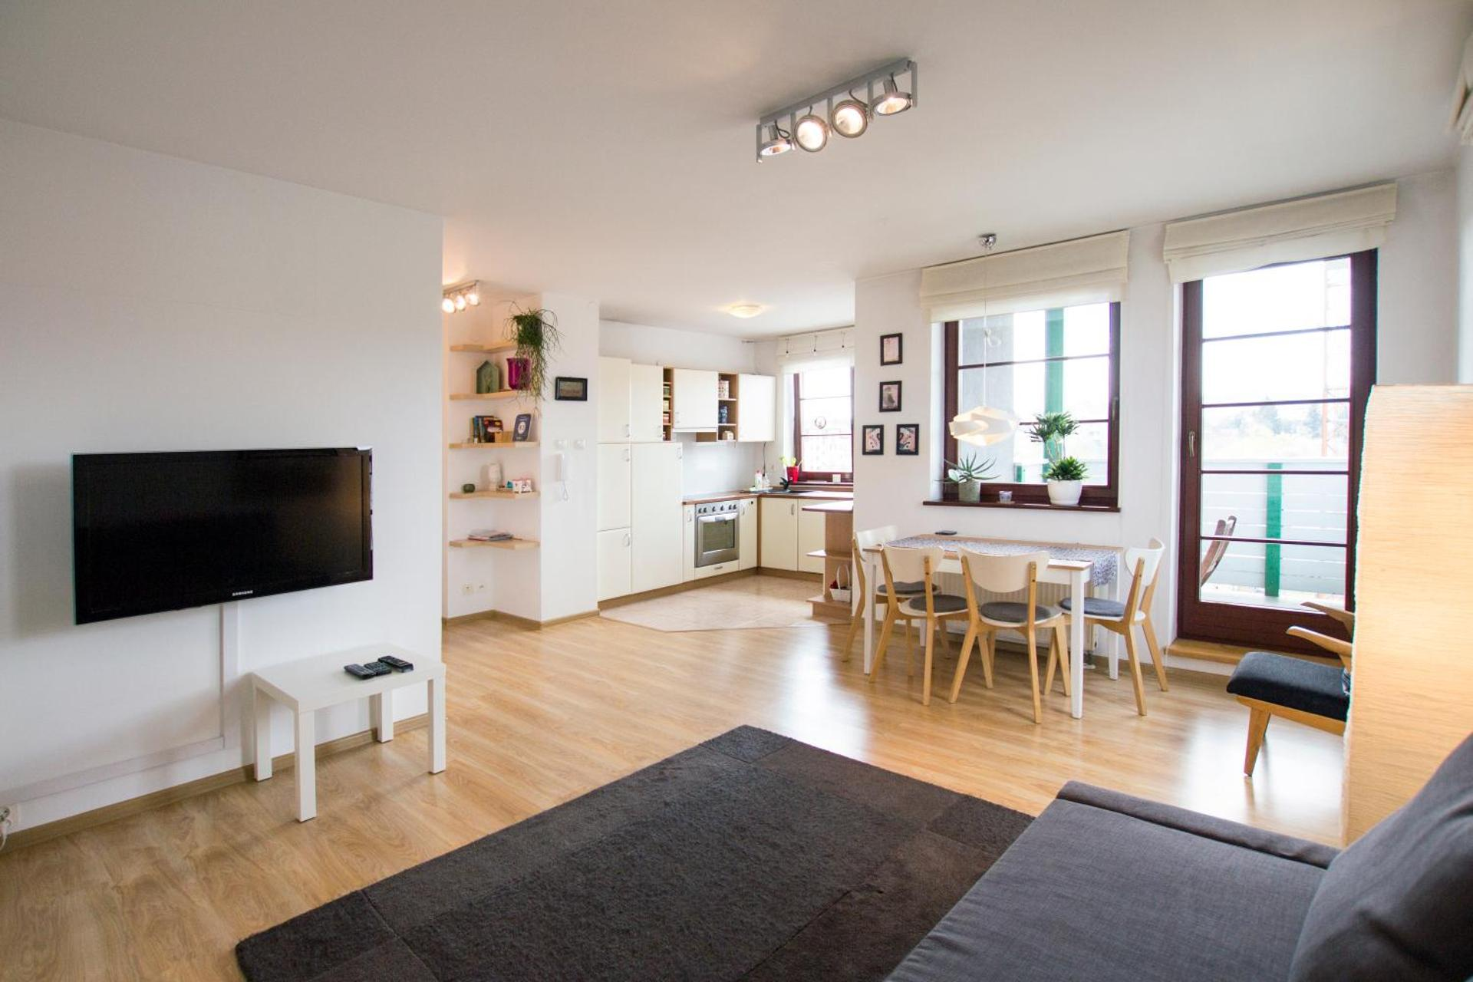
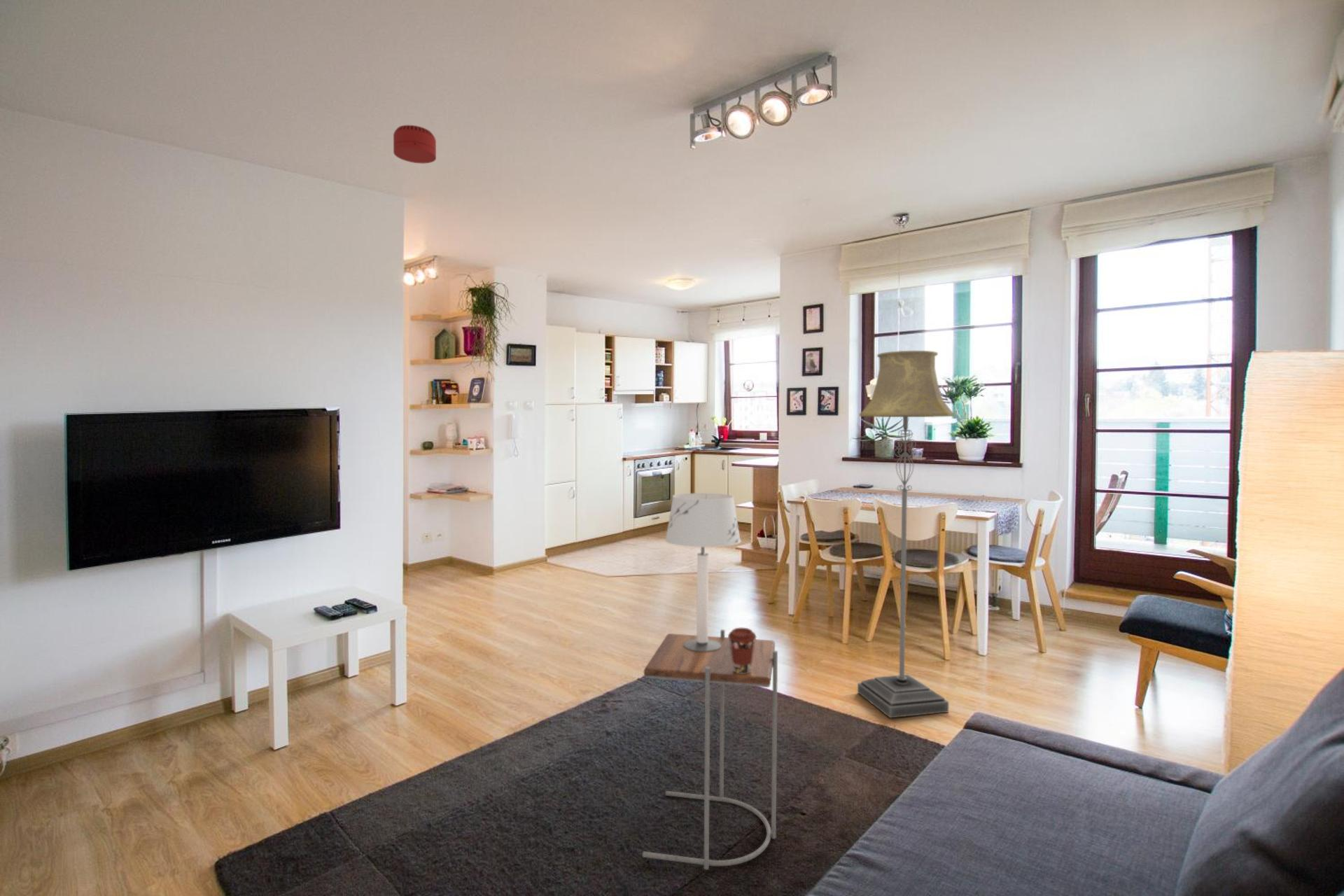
+ smoke detector (414, 144)
+ floor lamp (904, 528)
+ side table (720, 739)
+ table lamp (702, 570)
+ coffee cup (742, 650)
